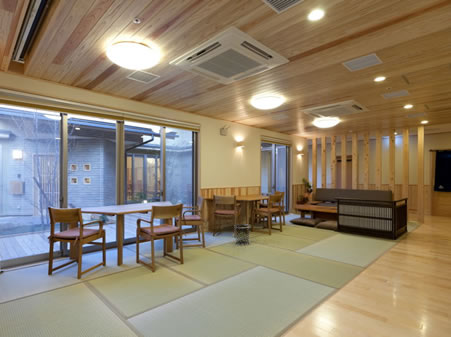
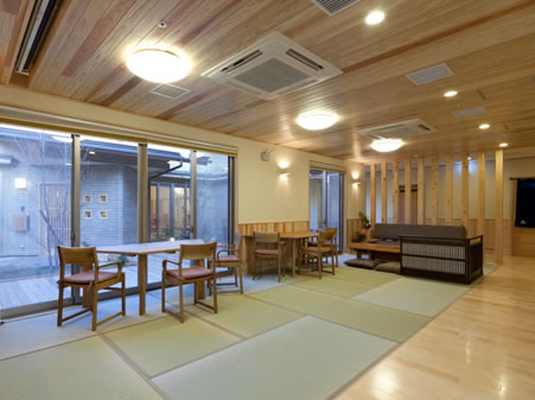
- waste bin (242, 234)
